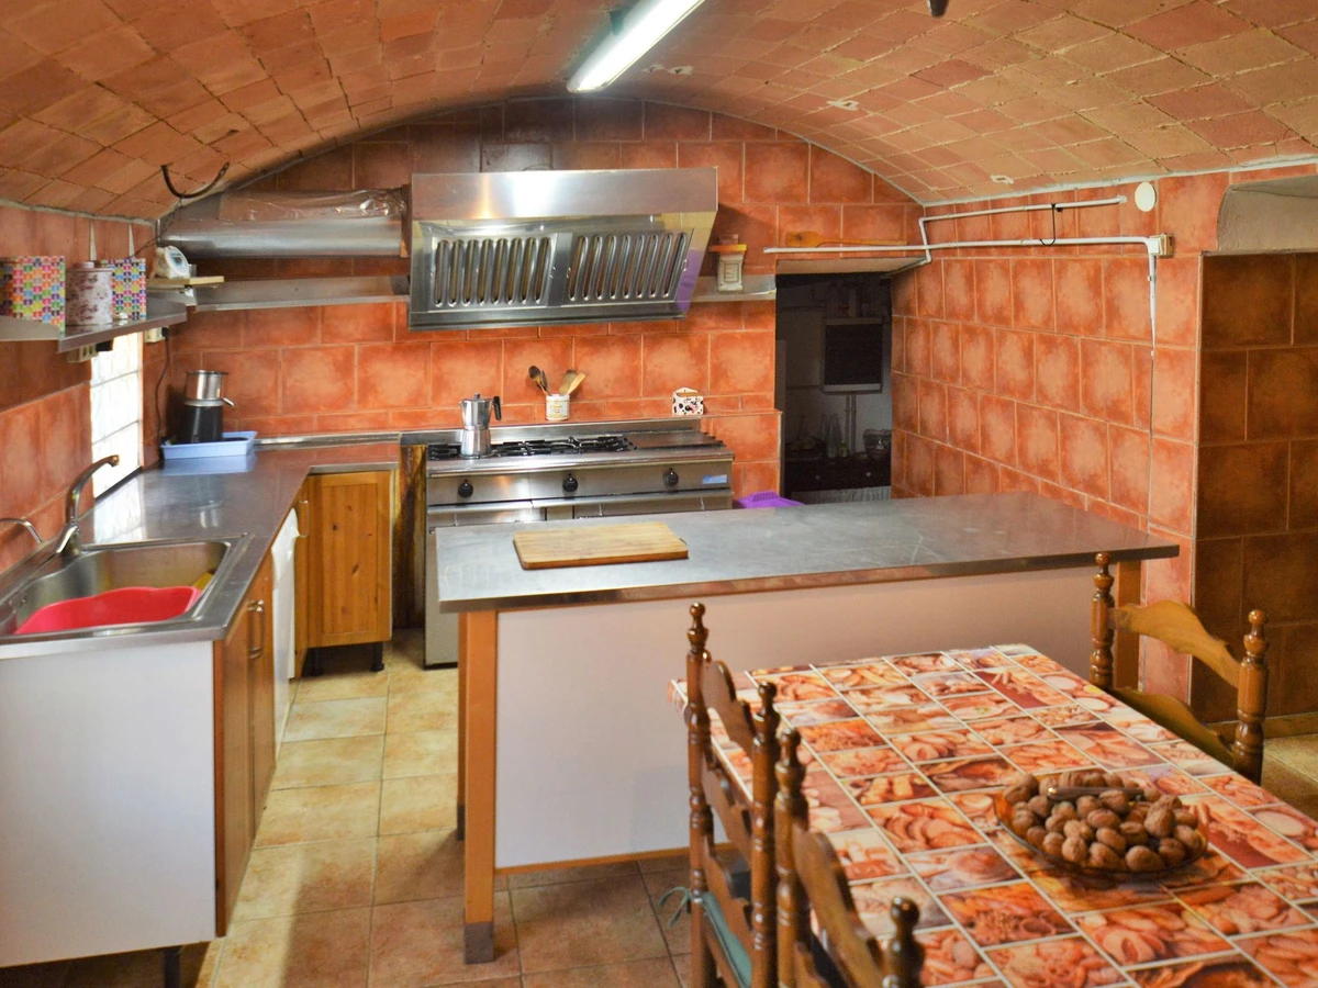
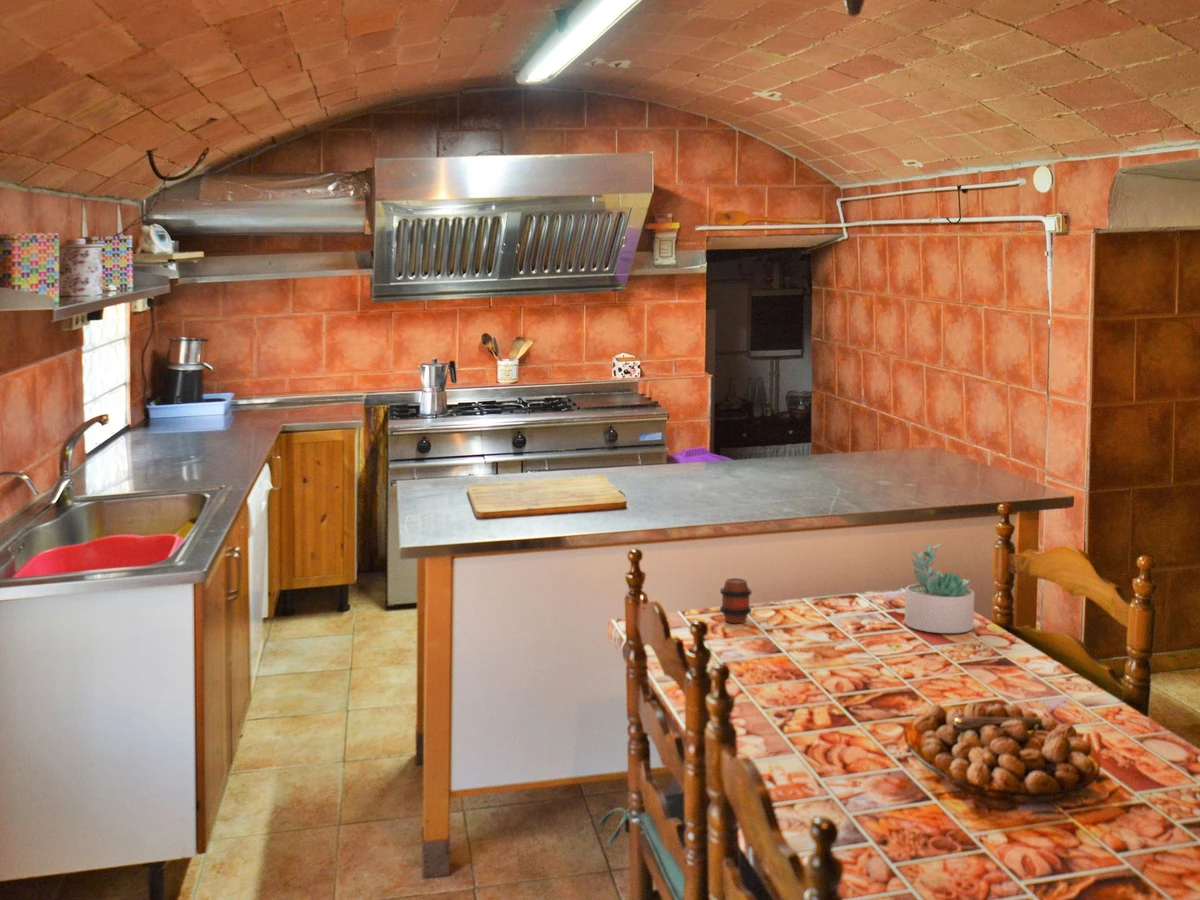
+ succulent plant (941, 583)
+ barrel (735, 600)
